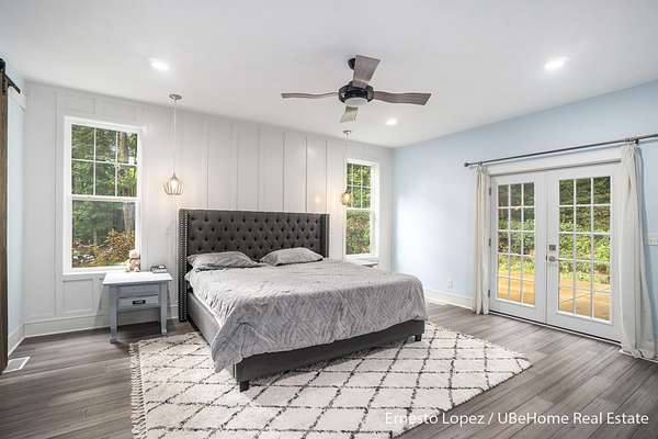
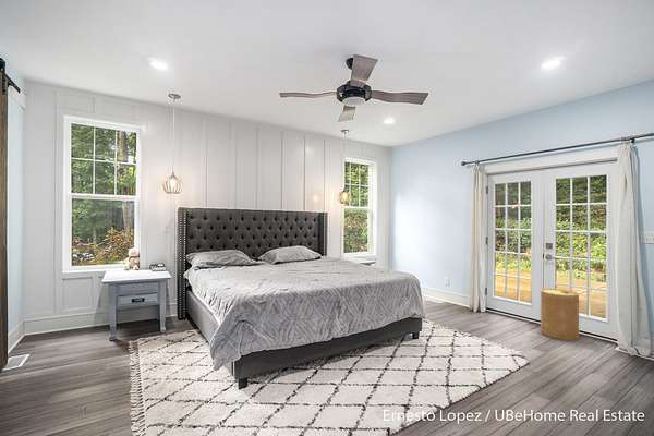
+ basket (559, 313)
